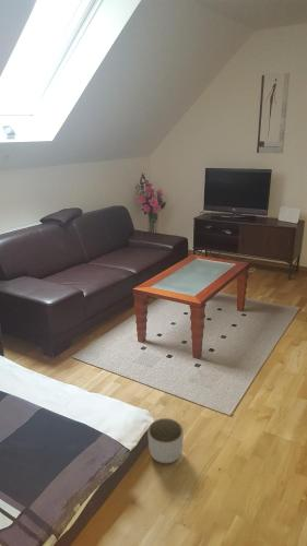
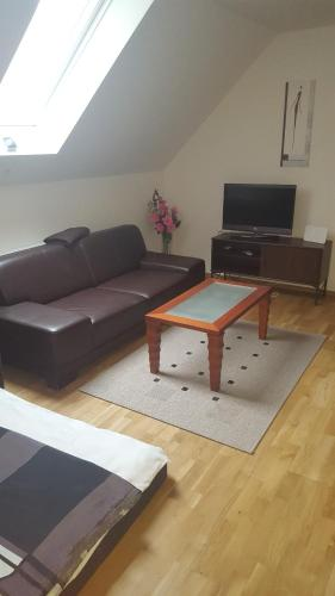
- planter (165, 442)
